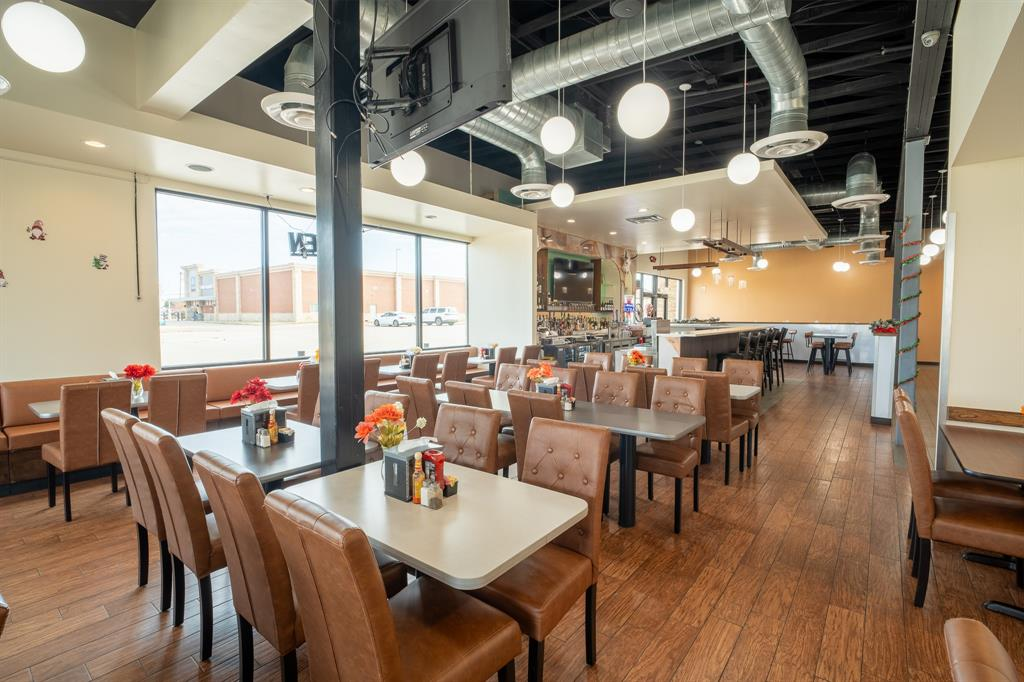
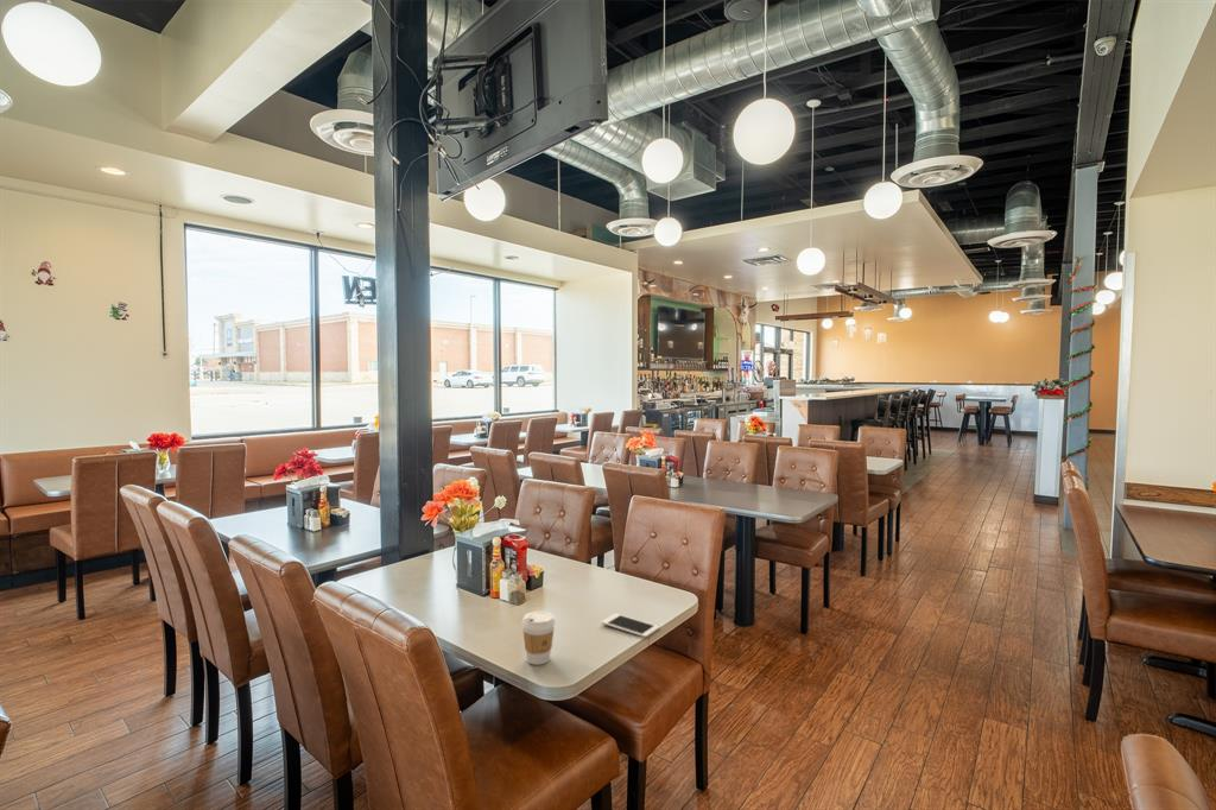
+ cell phone (629, 625)
+ coffee cup (538, 637)
